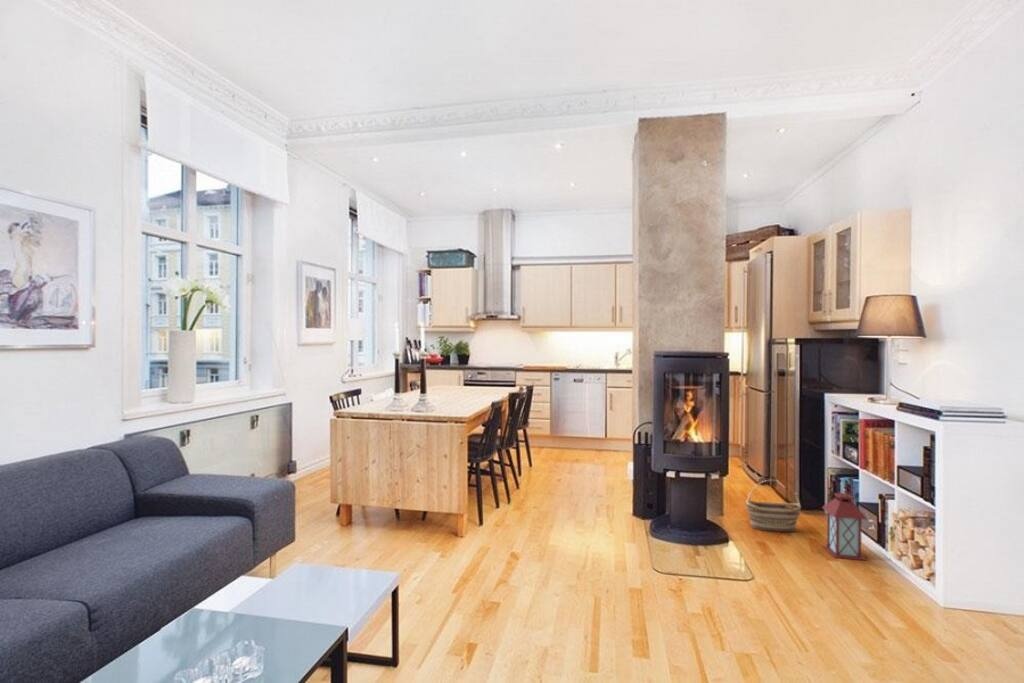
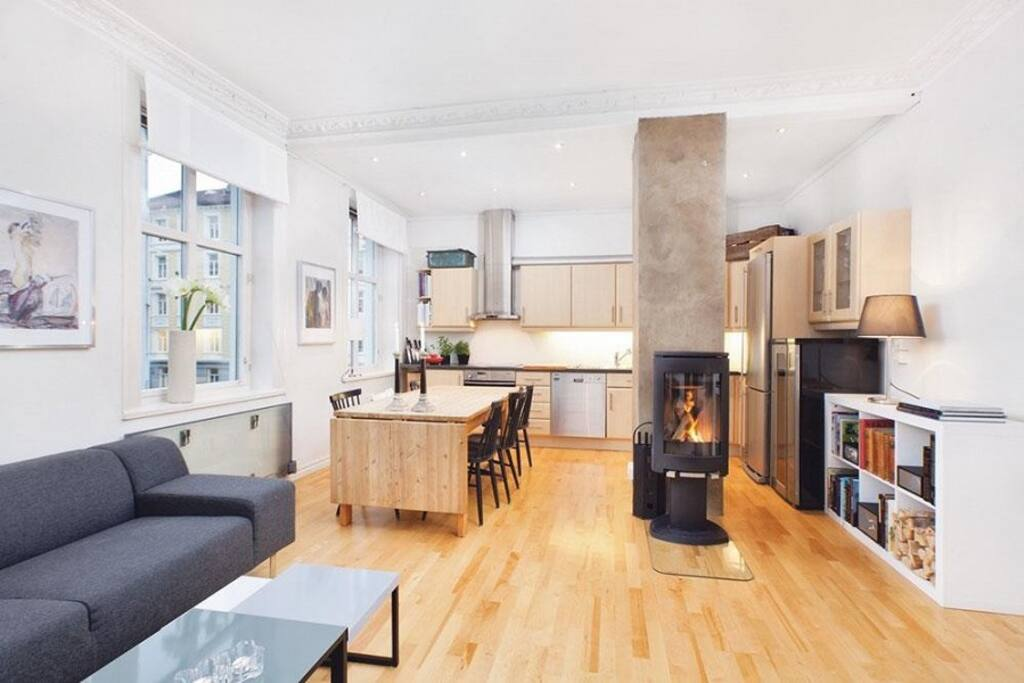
- basket (773, 504)
- lantern (844, 516)
